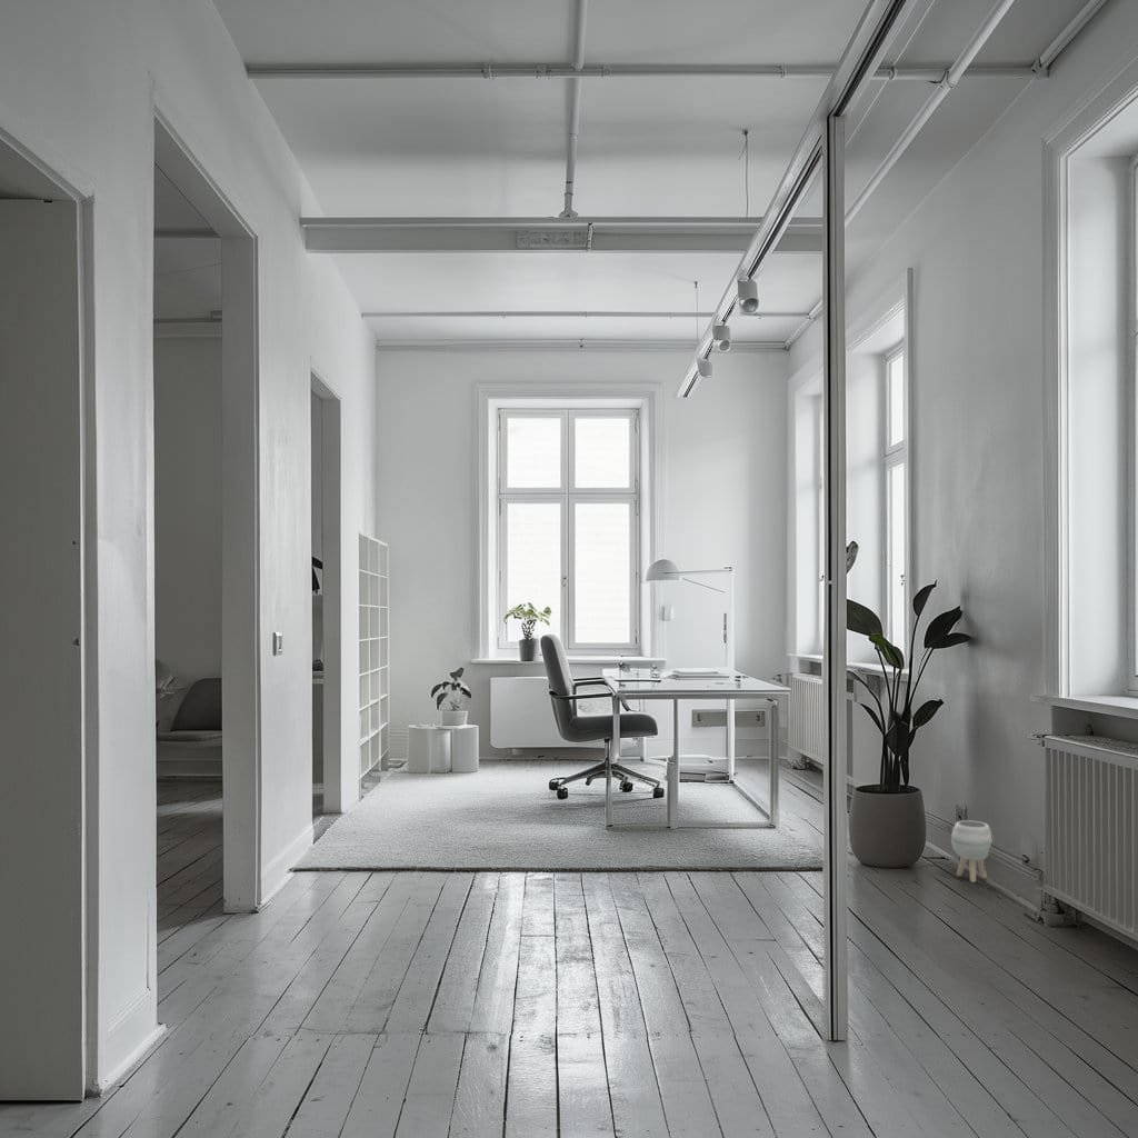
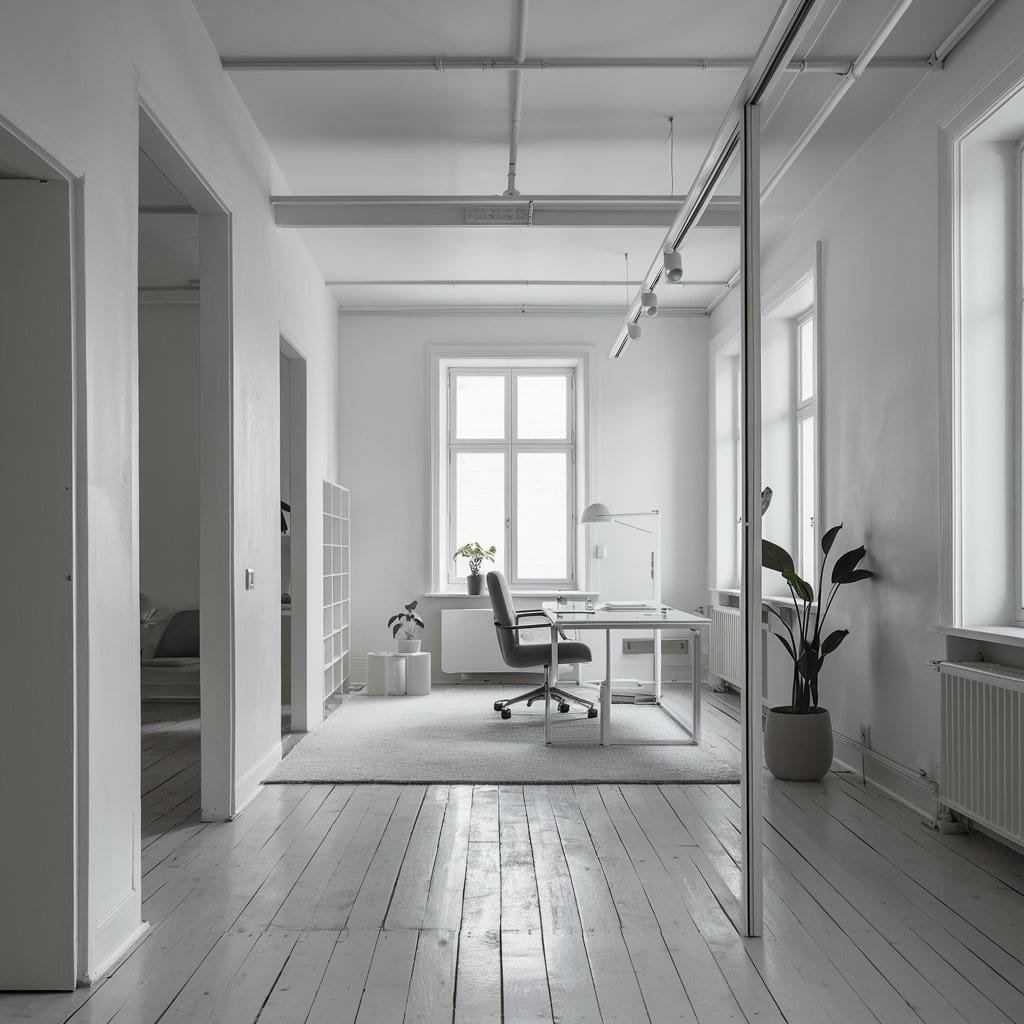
- planter (971, 851)
